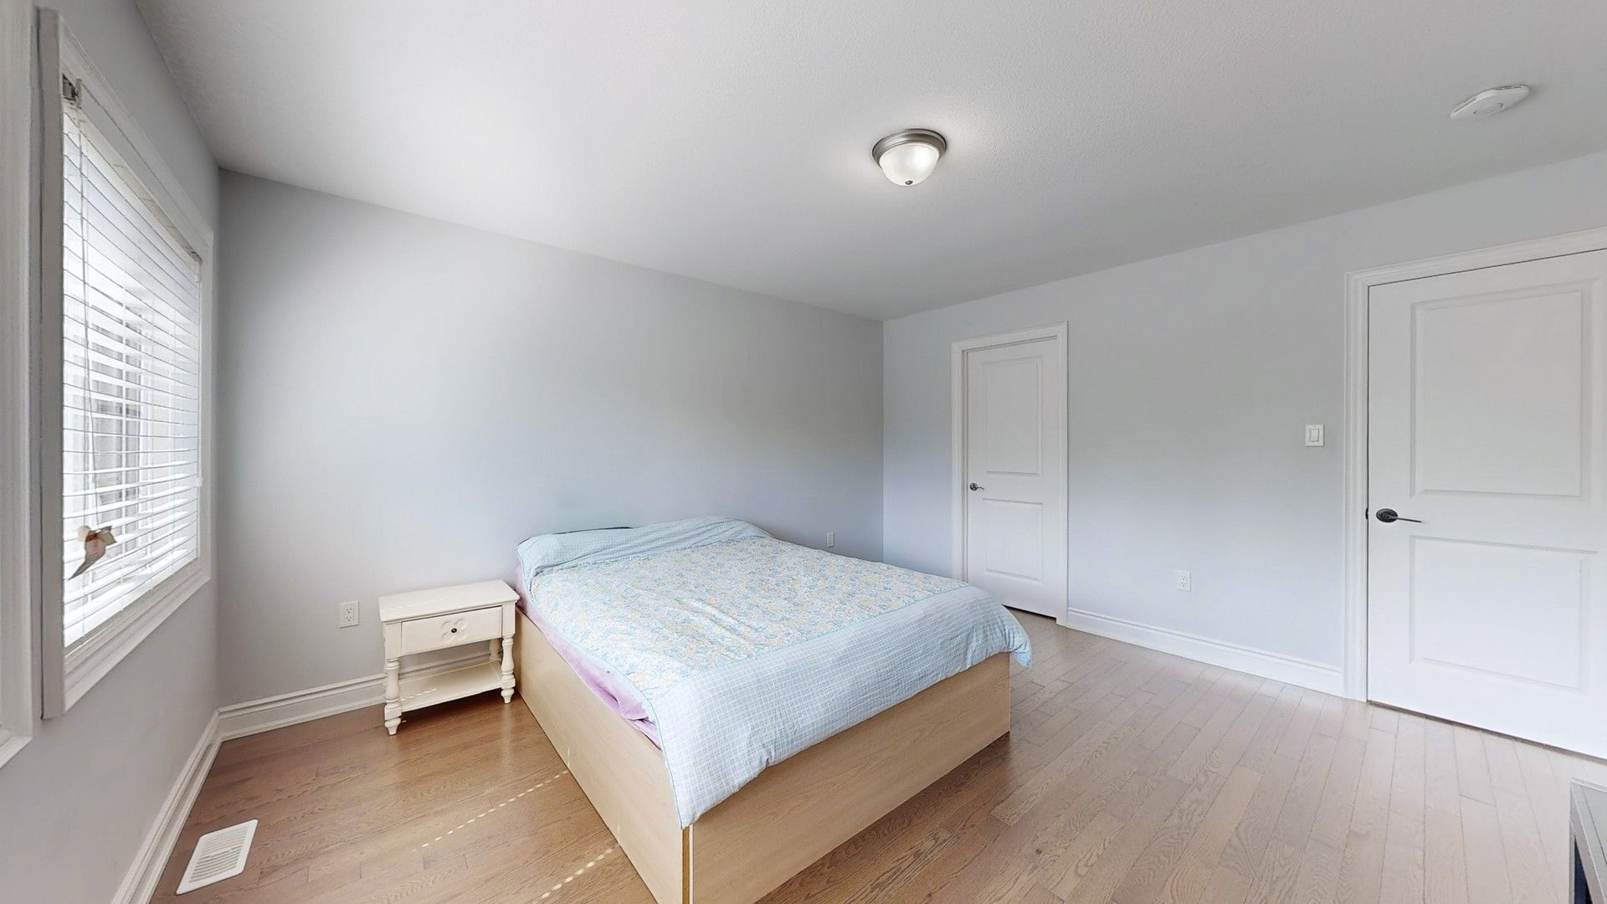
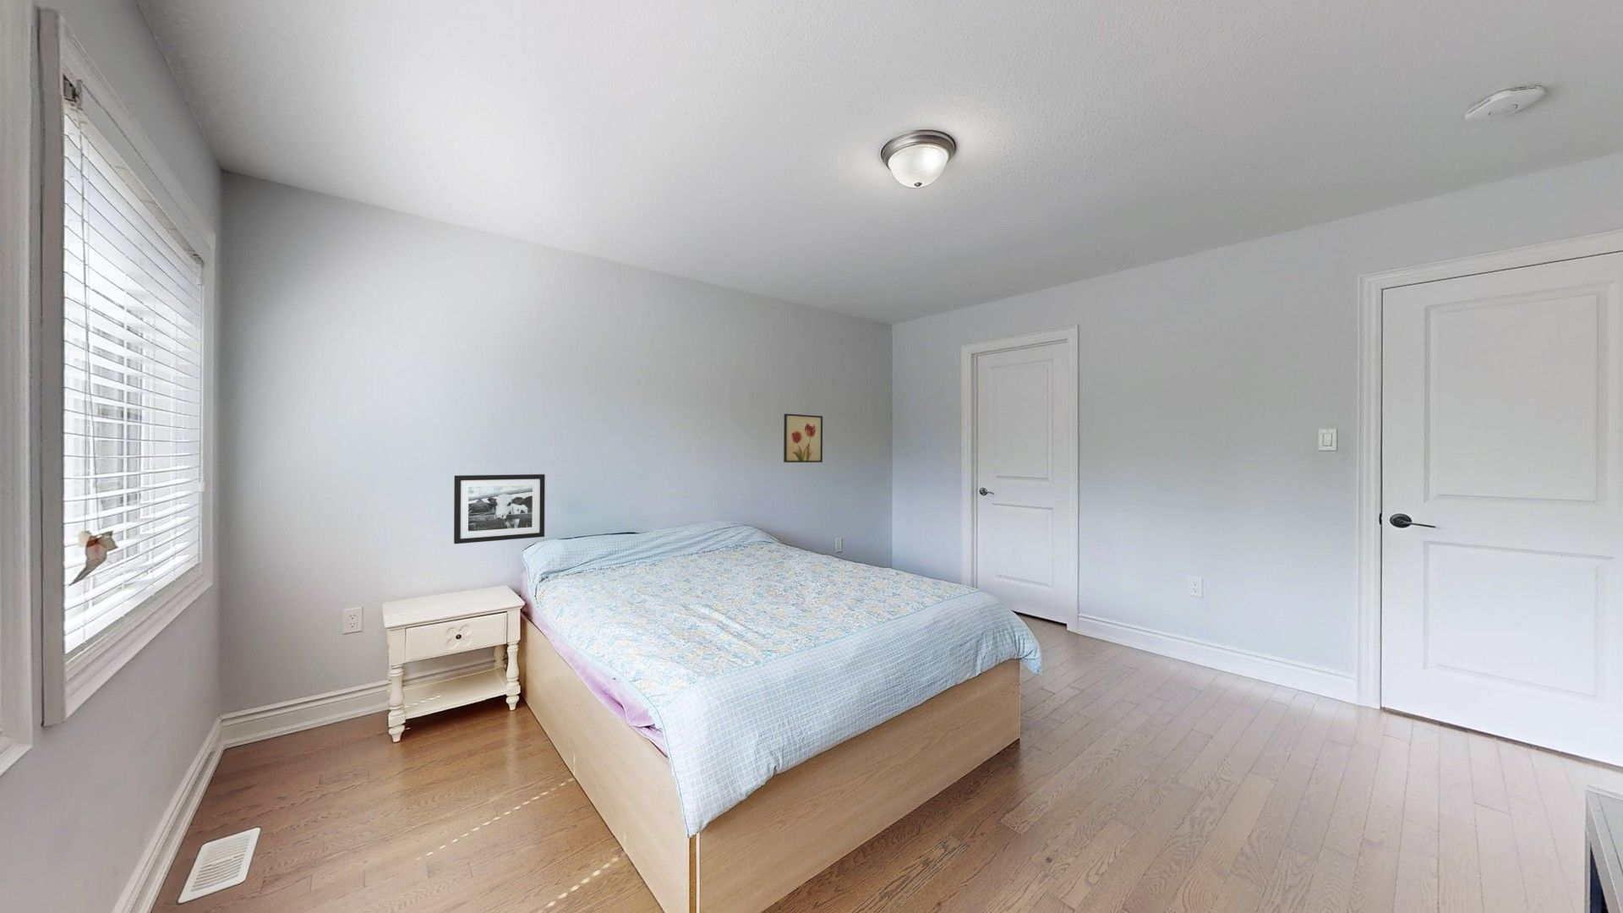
+ picture frame (502, 507)
+ wall art (803, 438)
